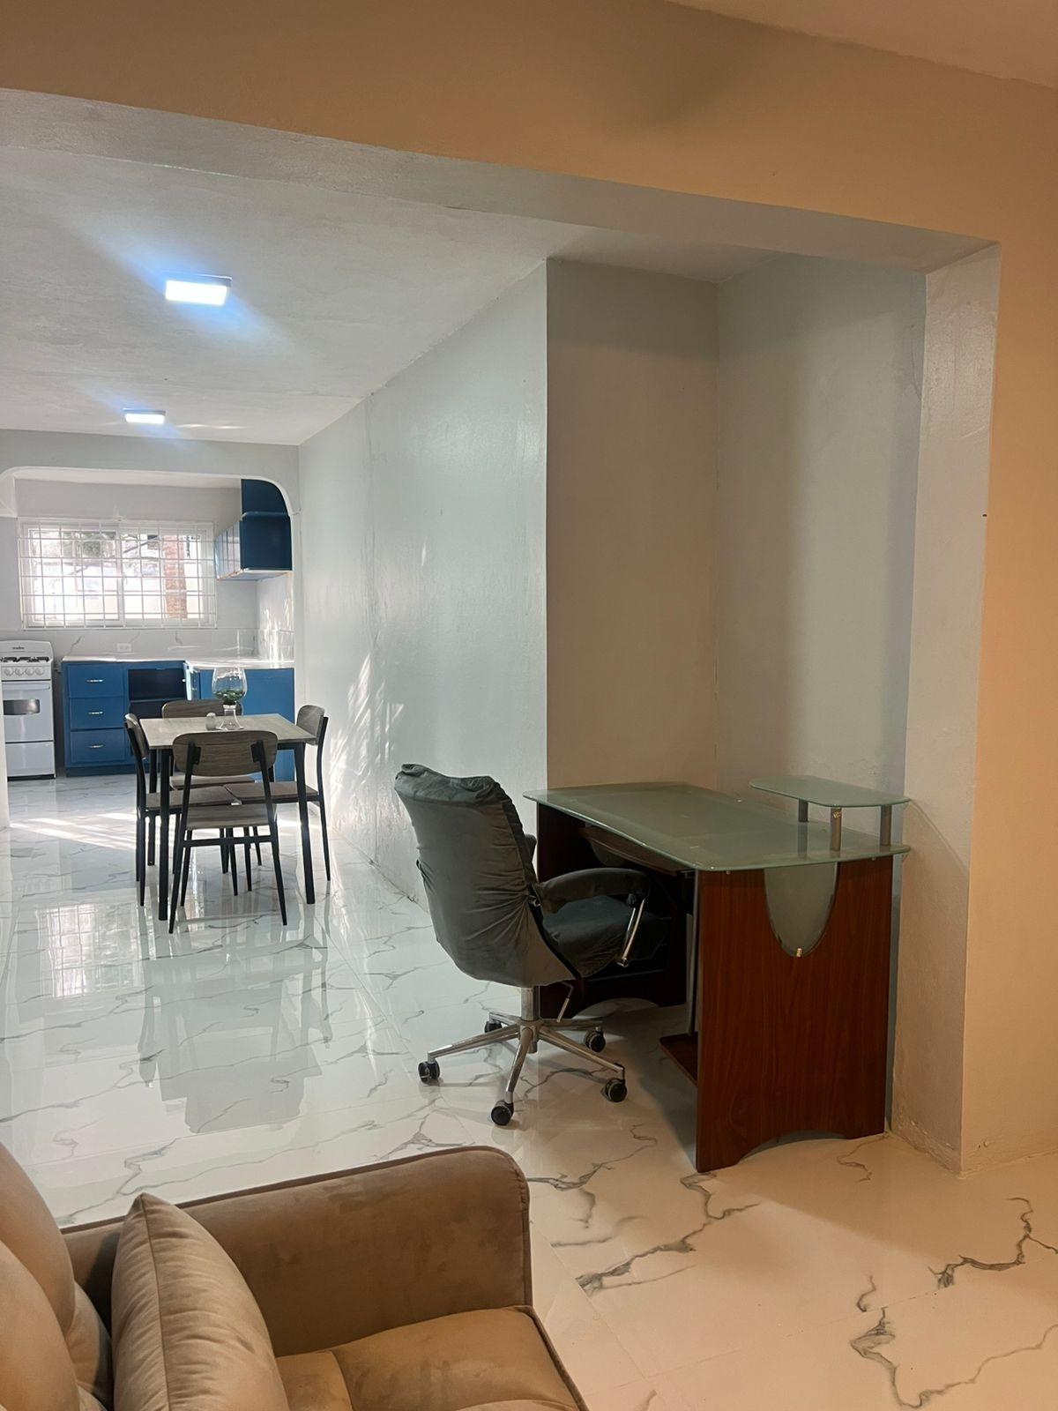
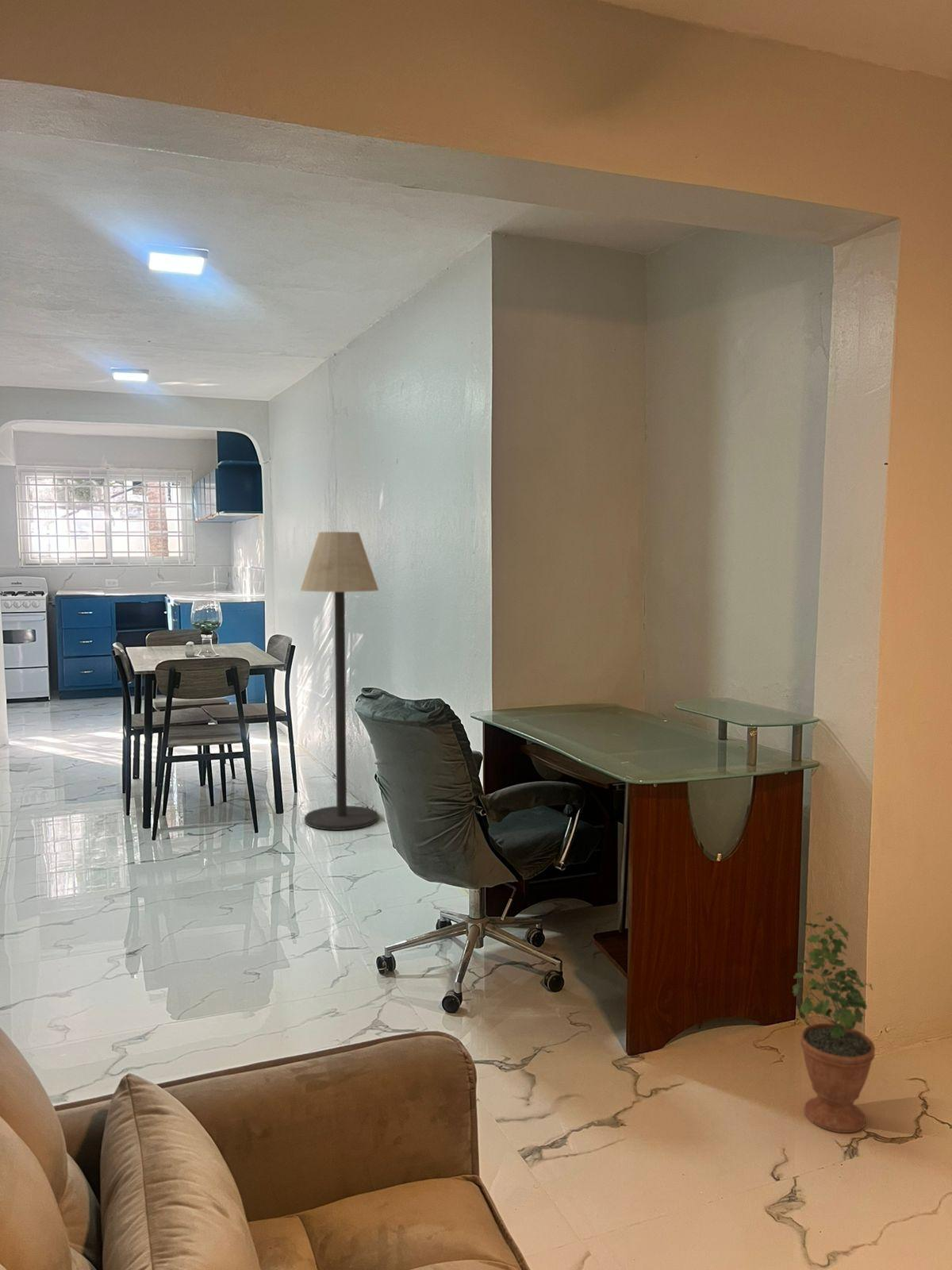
+ floor lamp (340, 677)
+ potted plant (827, 1018)
